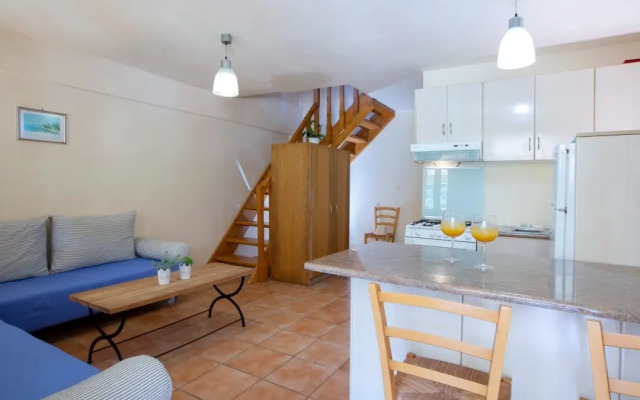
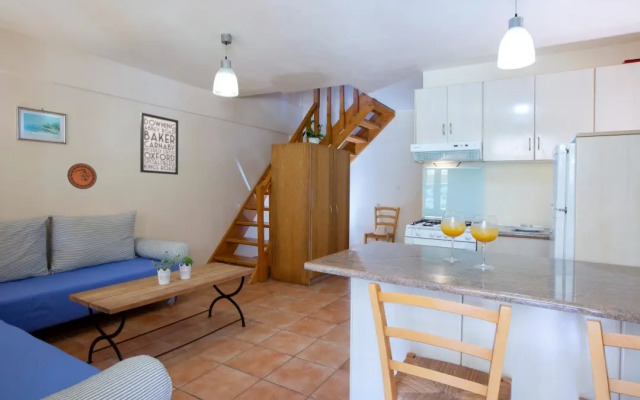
+ decorative plate (82, 176)
+ wall art (160, 145)
